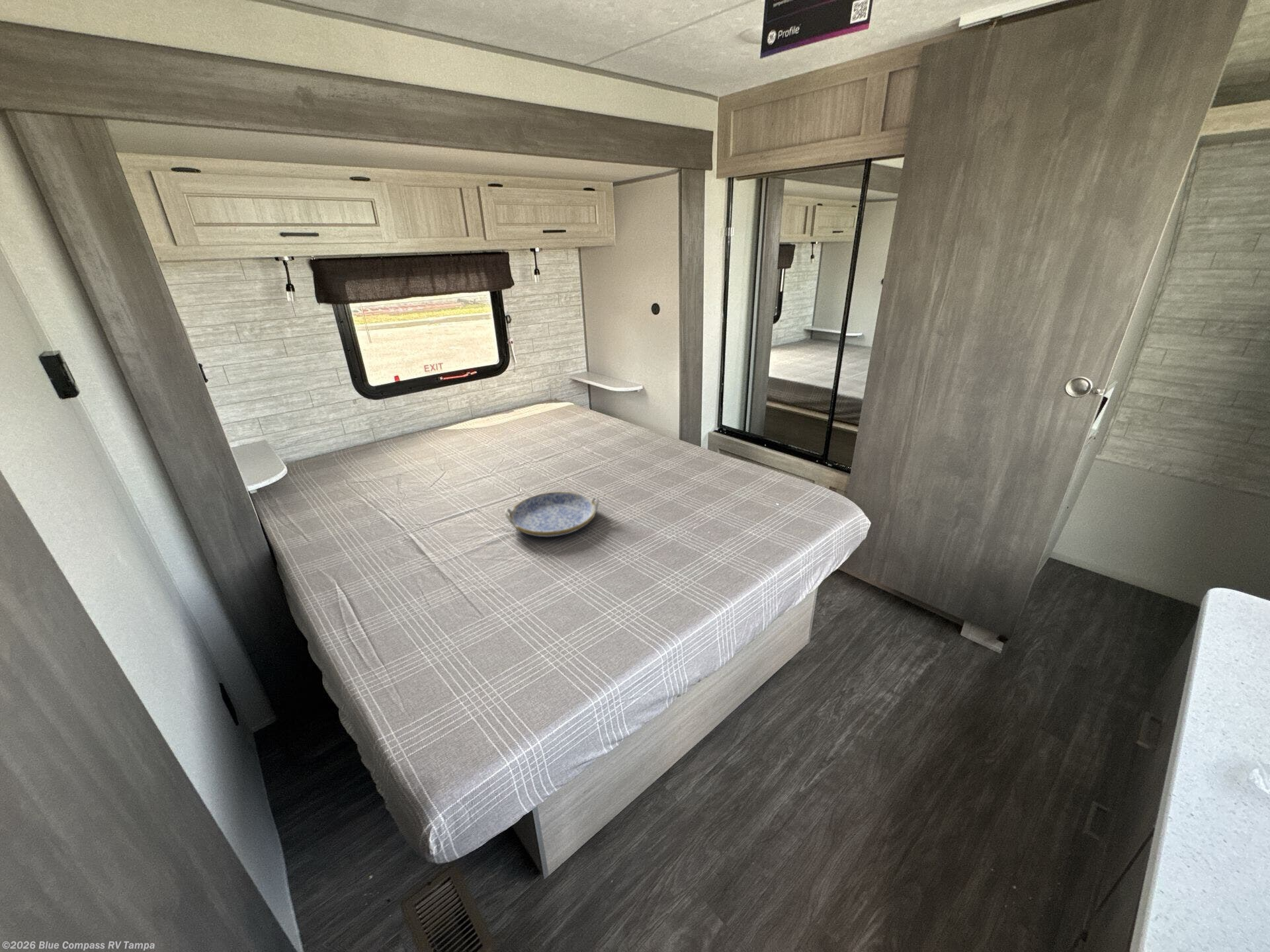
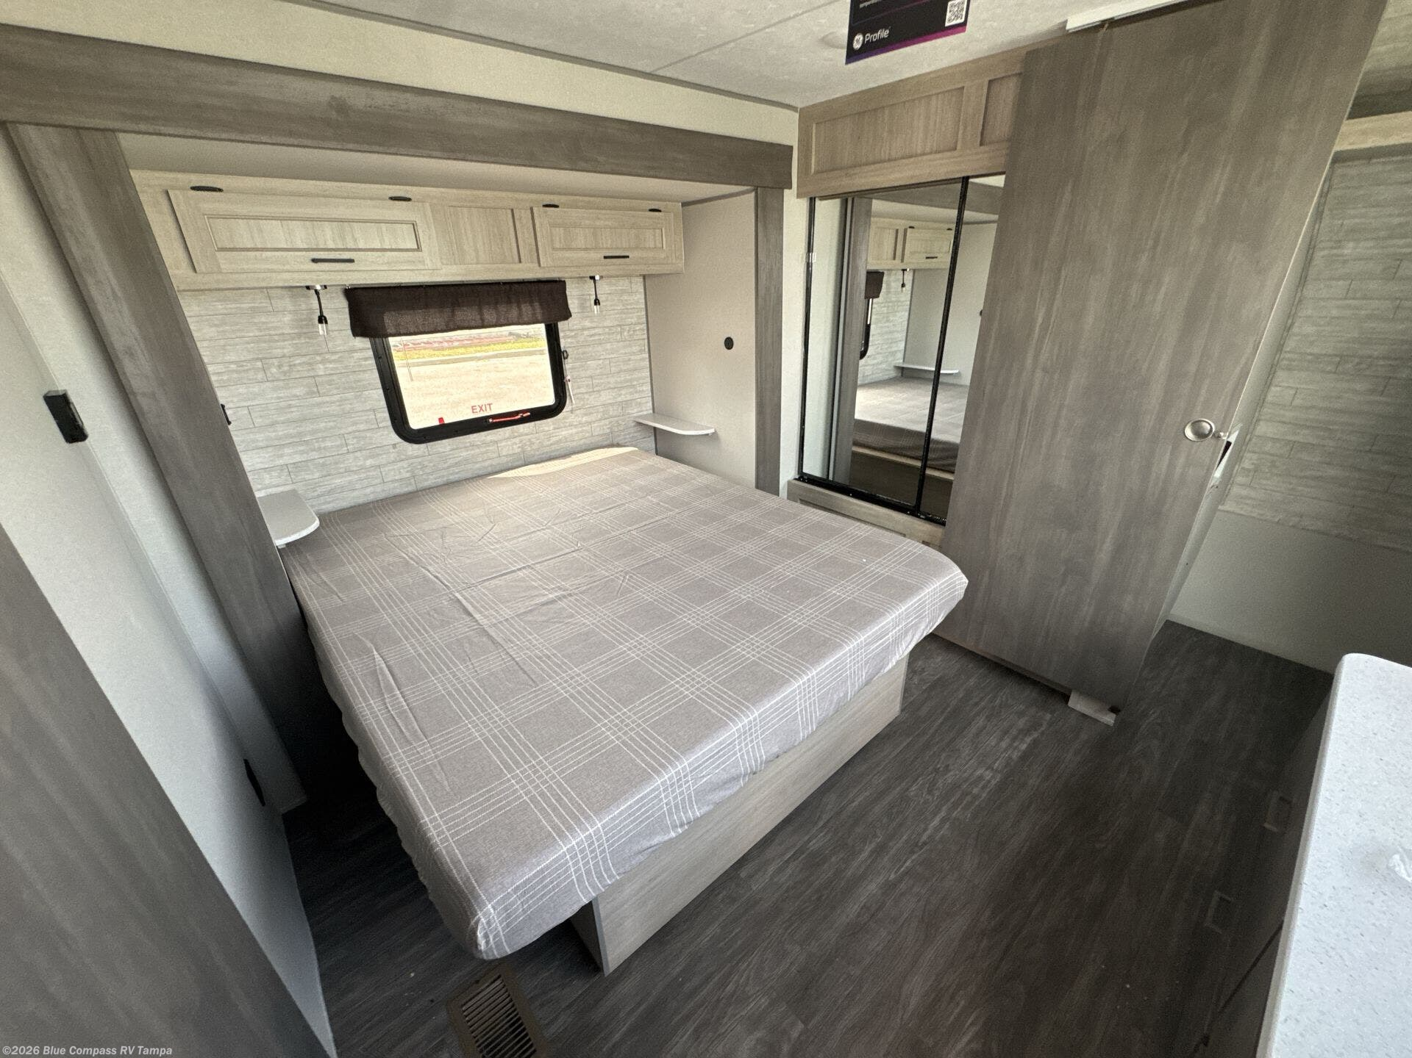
- serving tray (553, 512)
